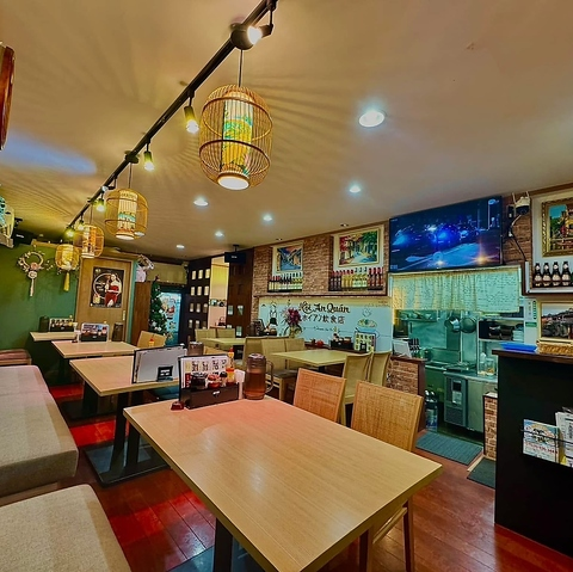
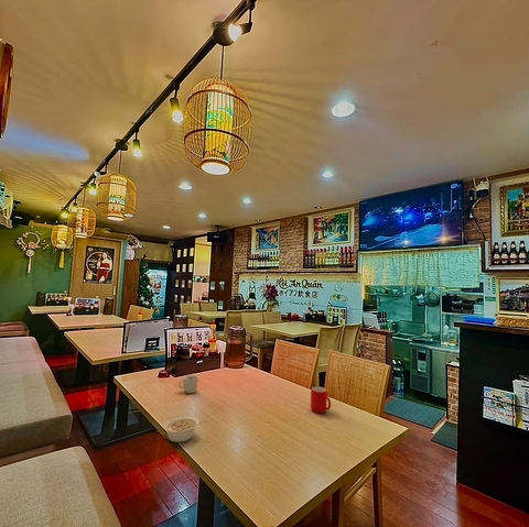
+ cup (321, 400)
+ cup (187, 384)
+ legume (182, 428)
